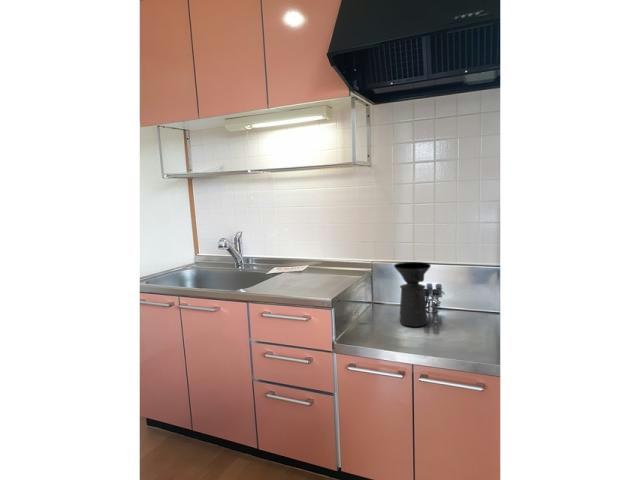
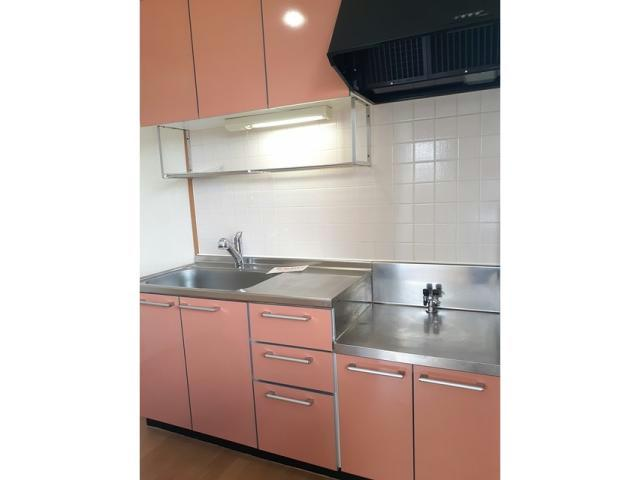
- coffee maker (412, 293)
